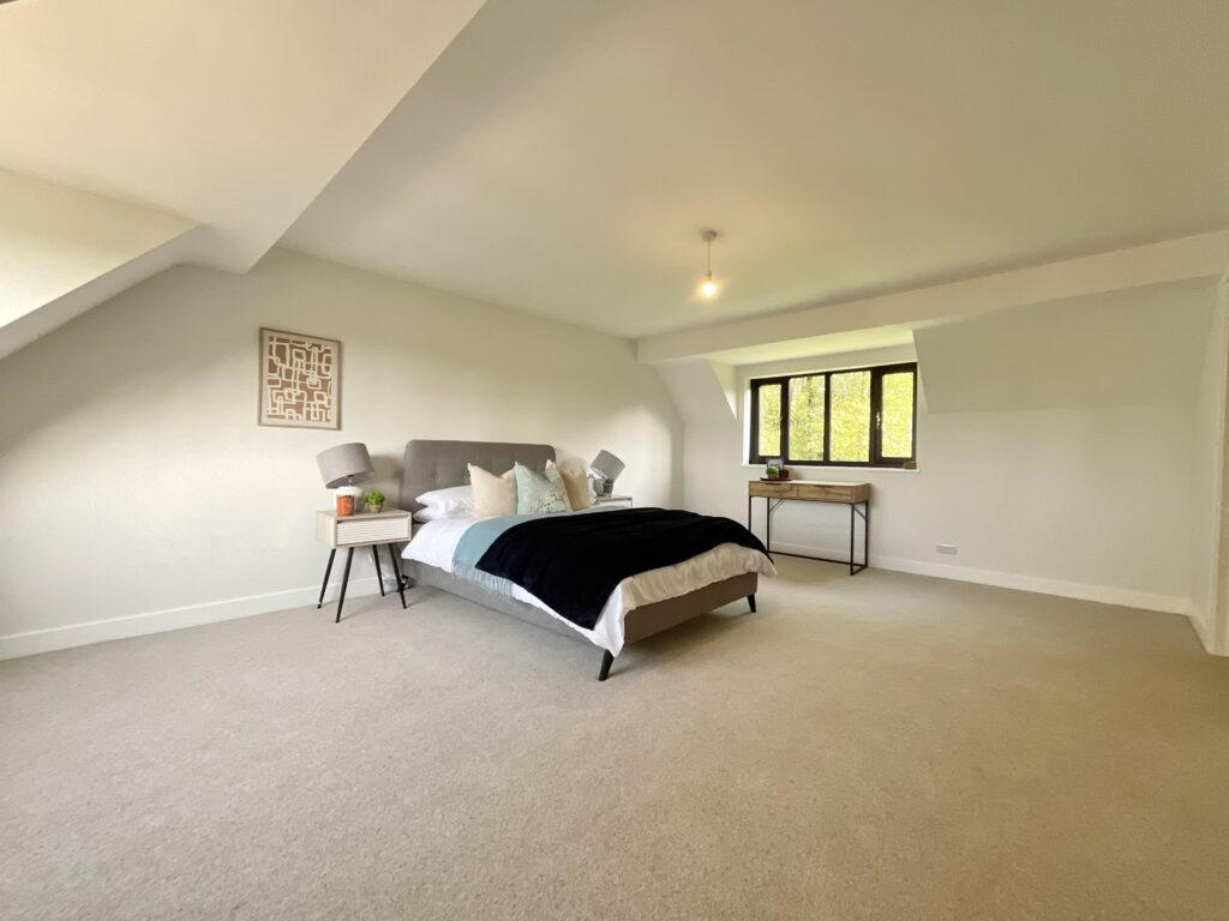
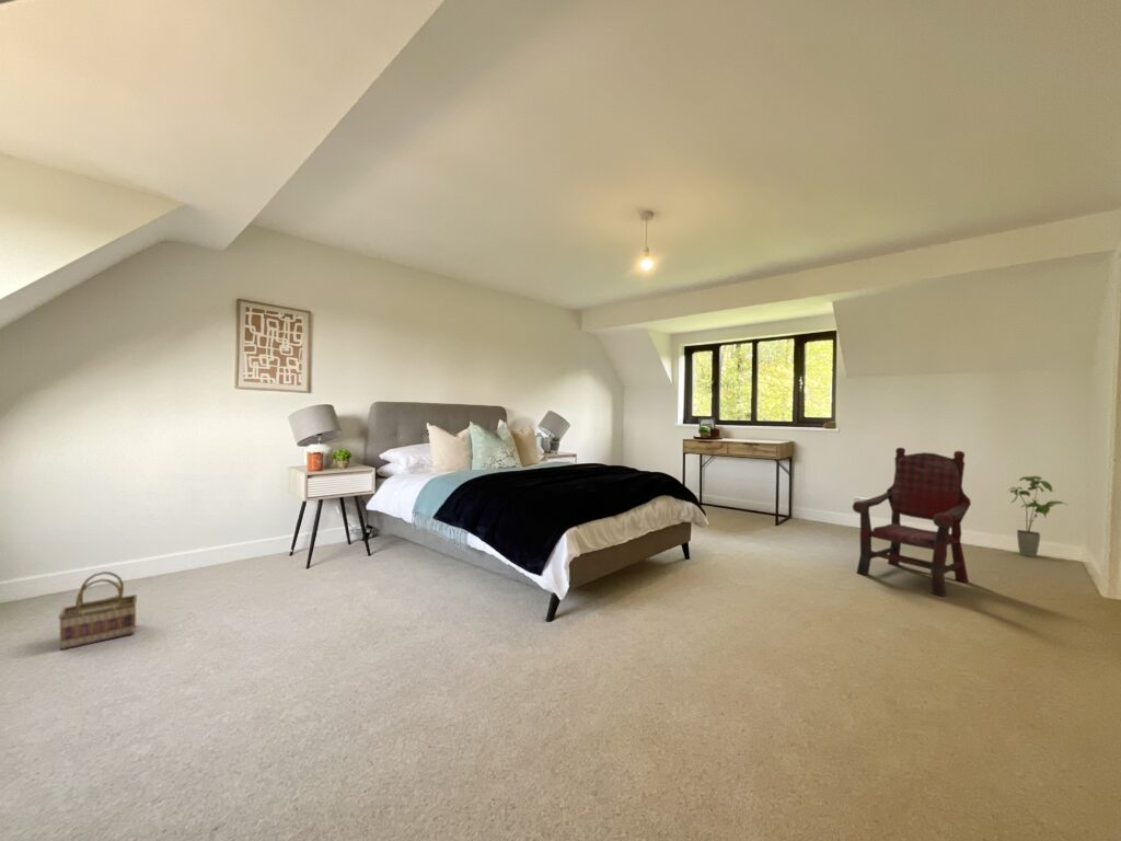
+ house plant (1036, 516)
+ armchair (913, 514)
+ basket (100, 606)
